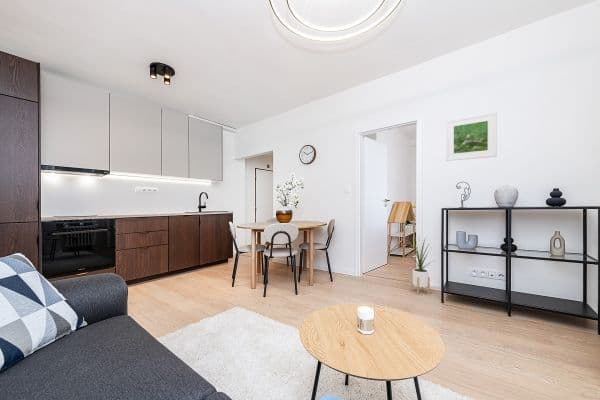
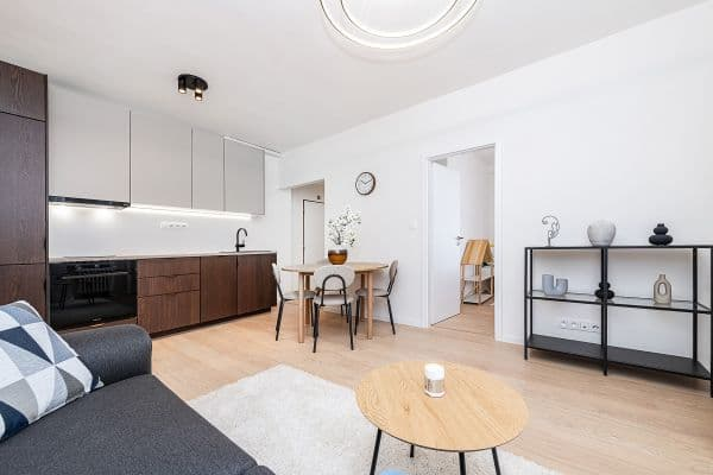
- house plant (421, 263)
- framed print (470, 137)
